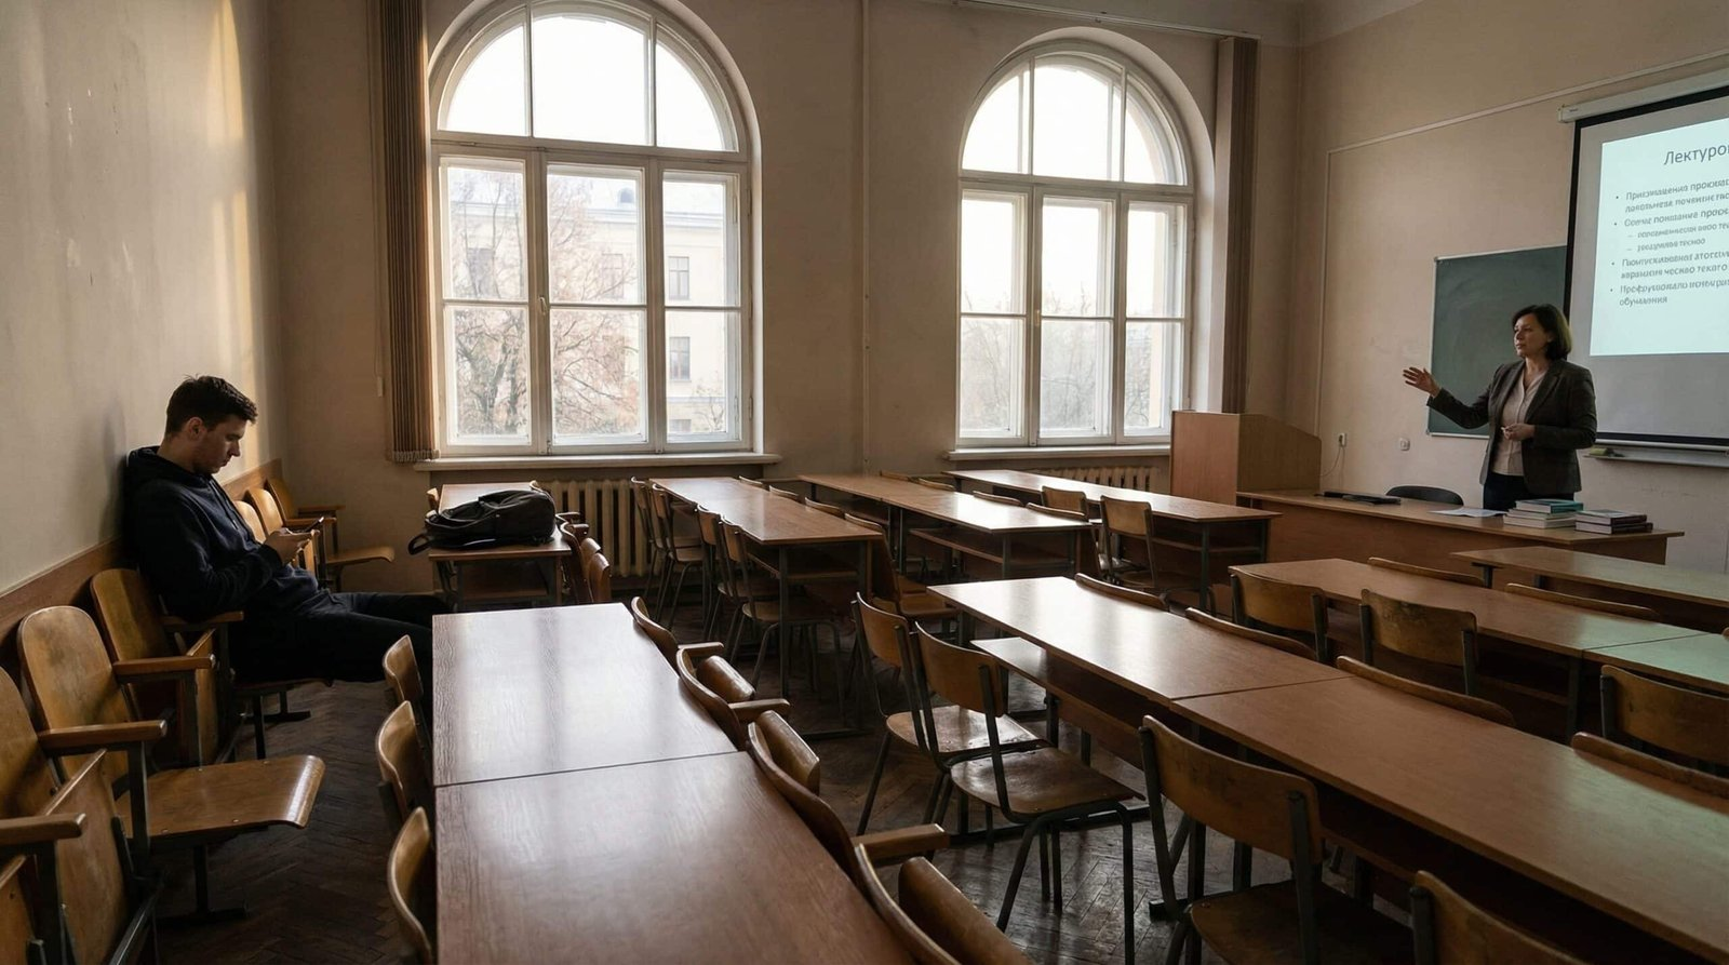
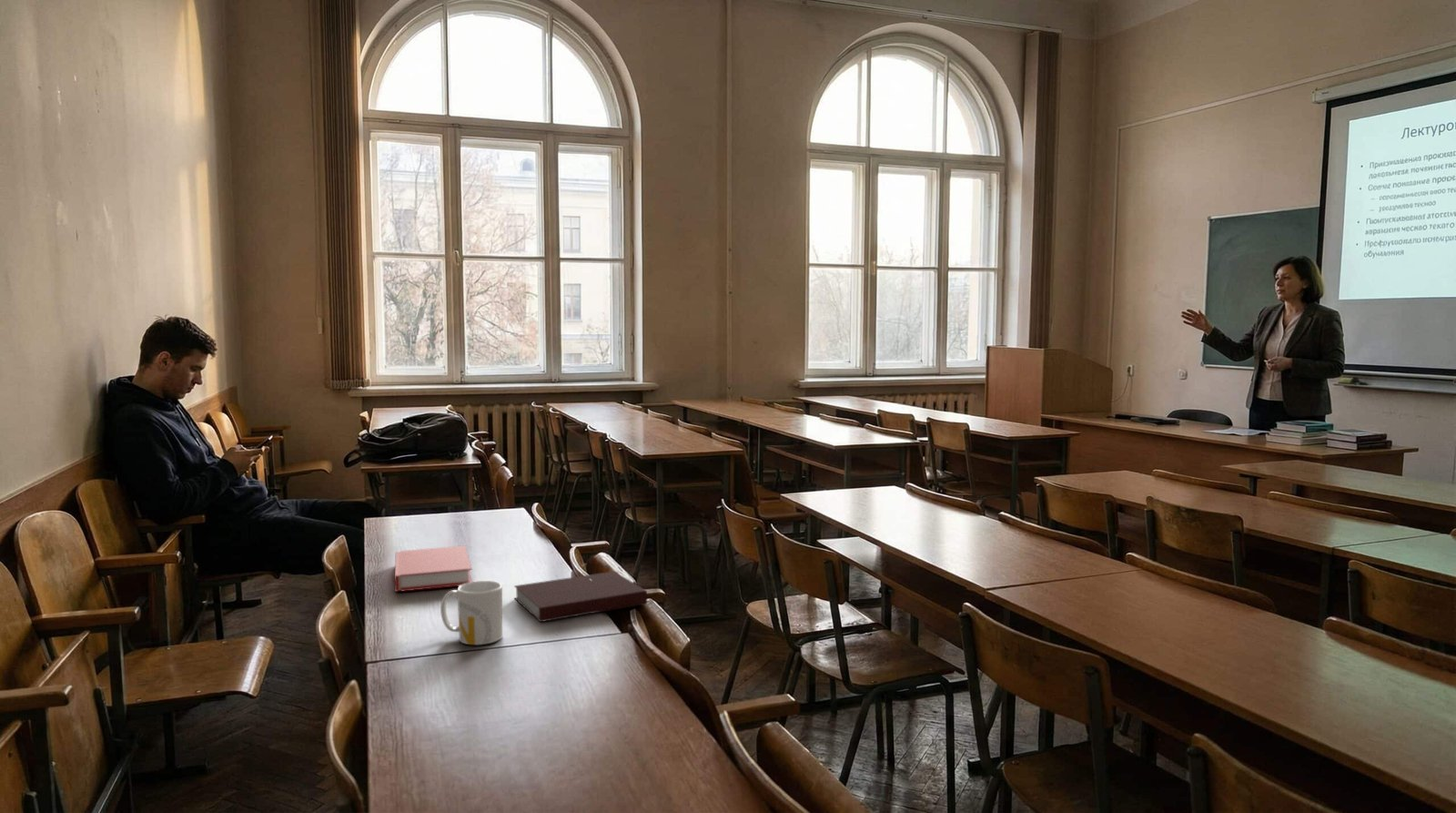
+ notebook (580, 595)
+ mug (471, 613)
+ book (432, 567)
